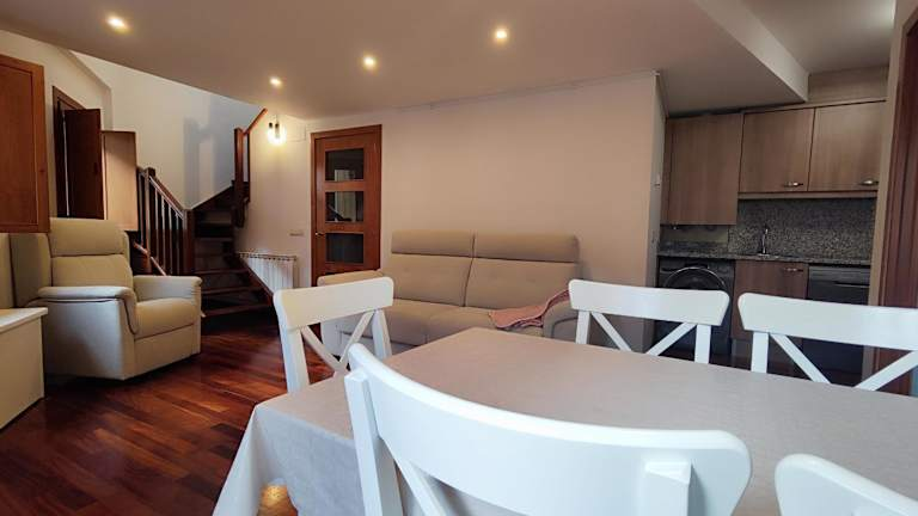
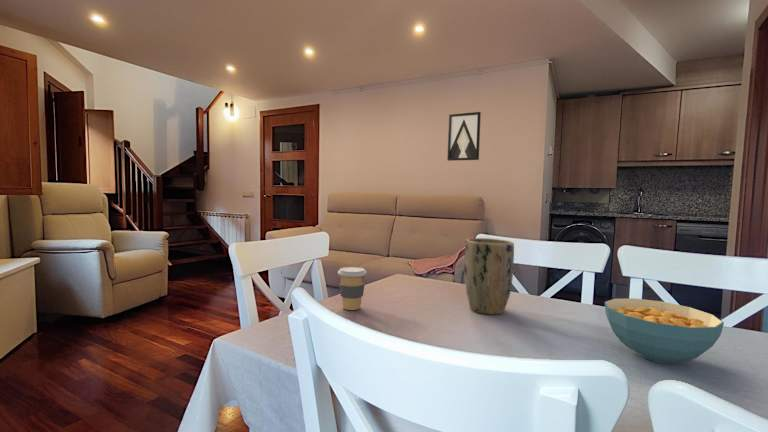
+ coffee cup (351, 288)
+ wall art (463, 136)
+ plant pot (487, 275)
+ cereal bowl (658, 334)
